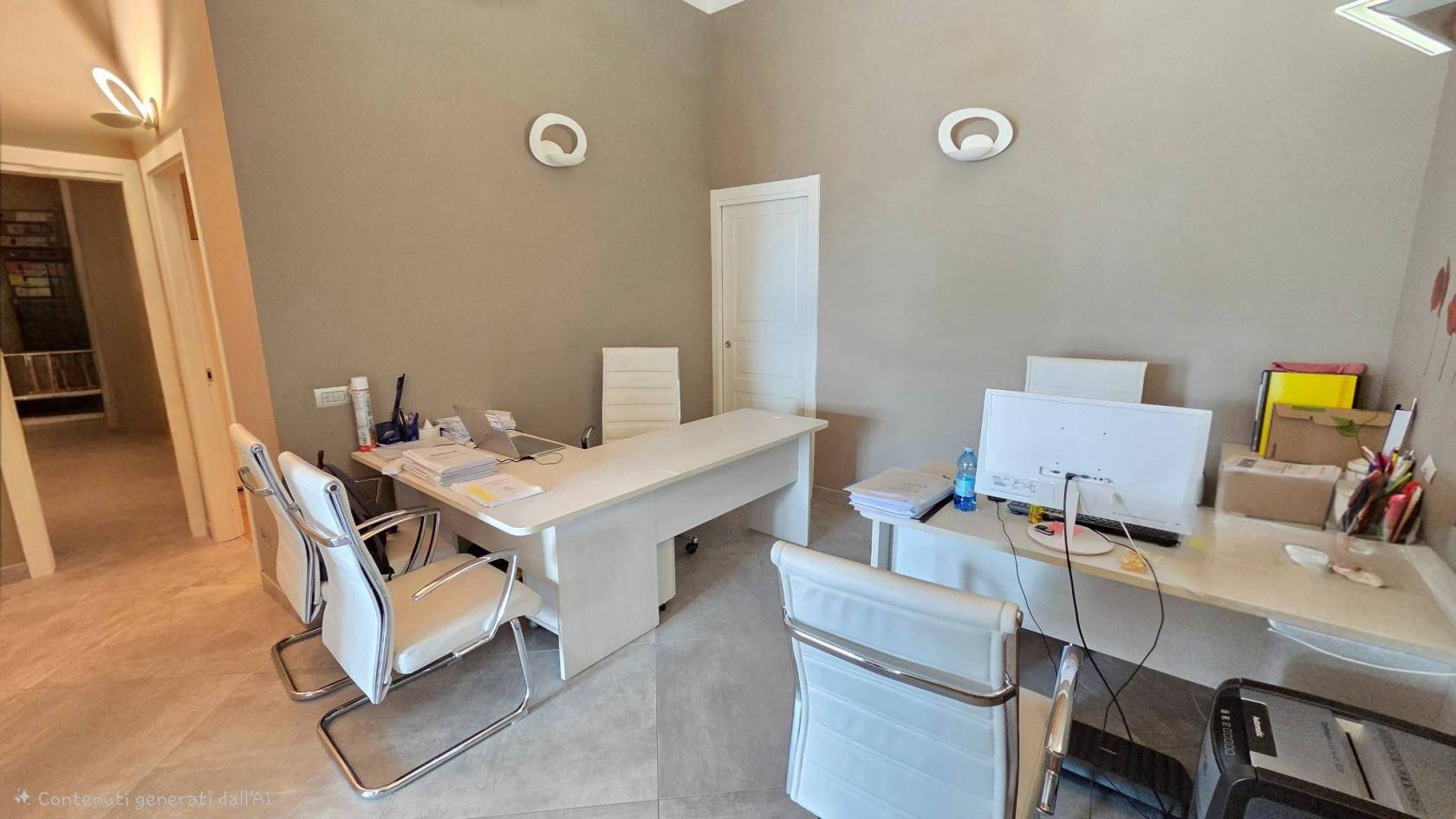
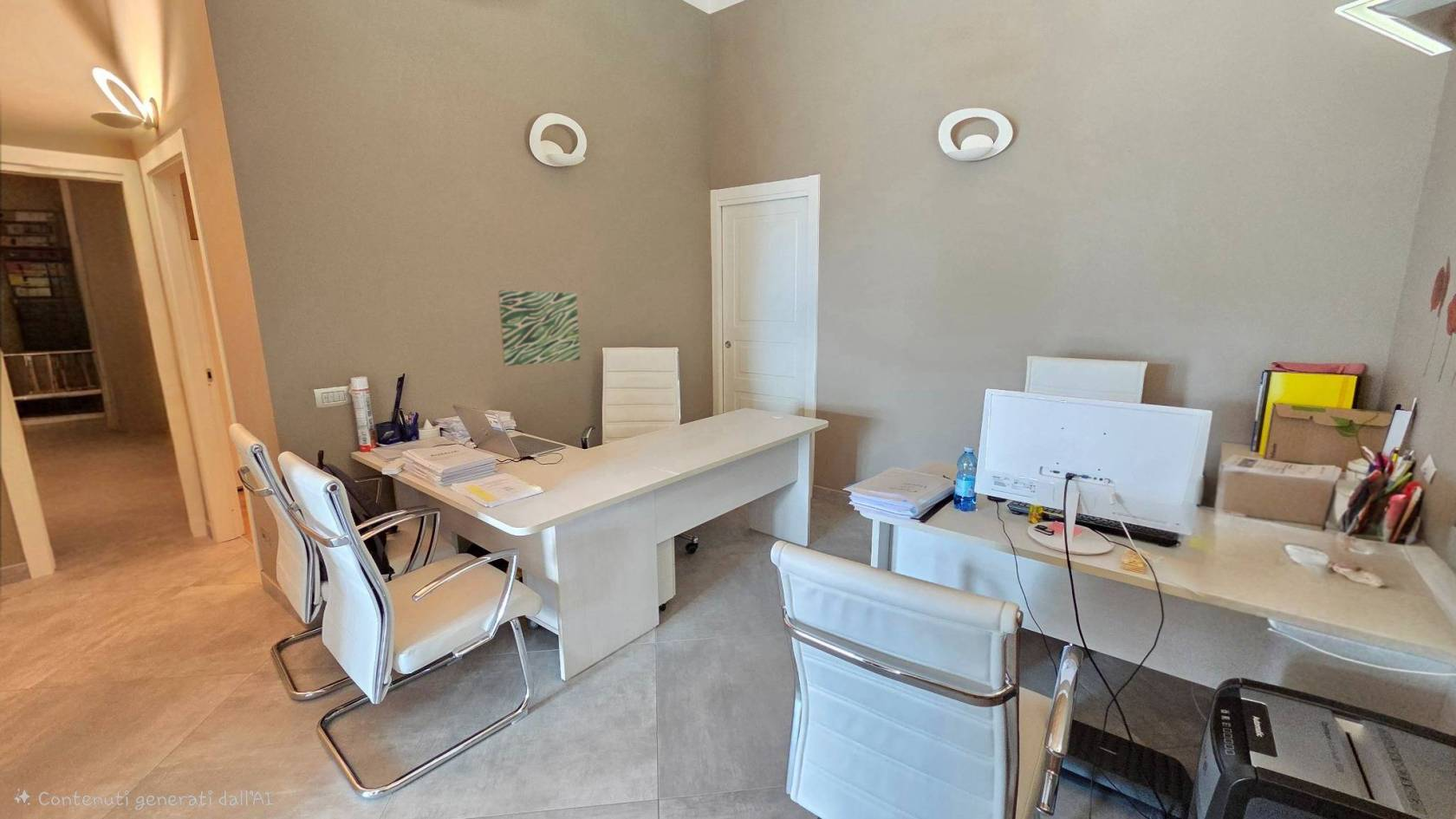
+ wall art (542, 328)
